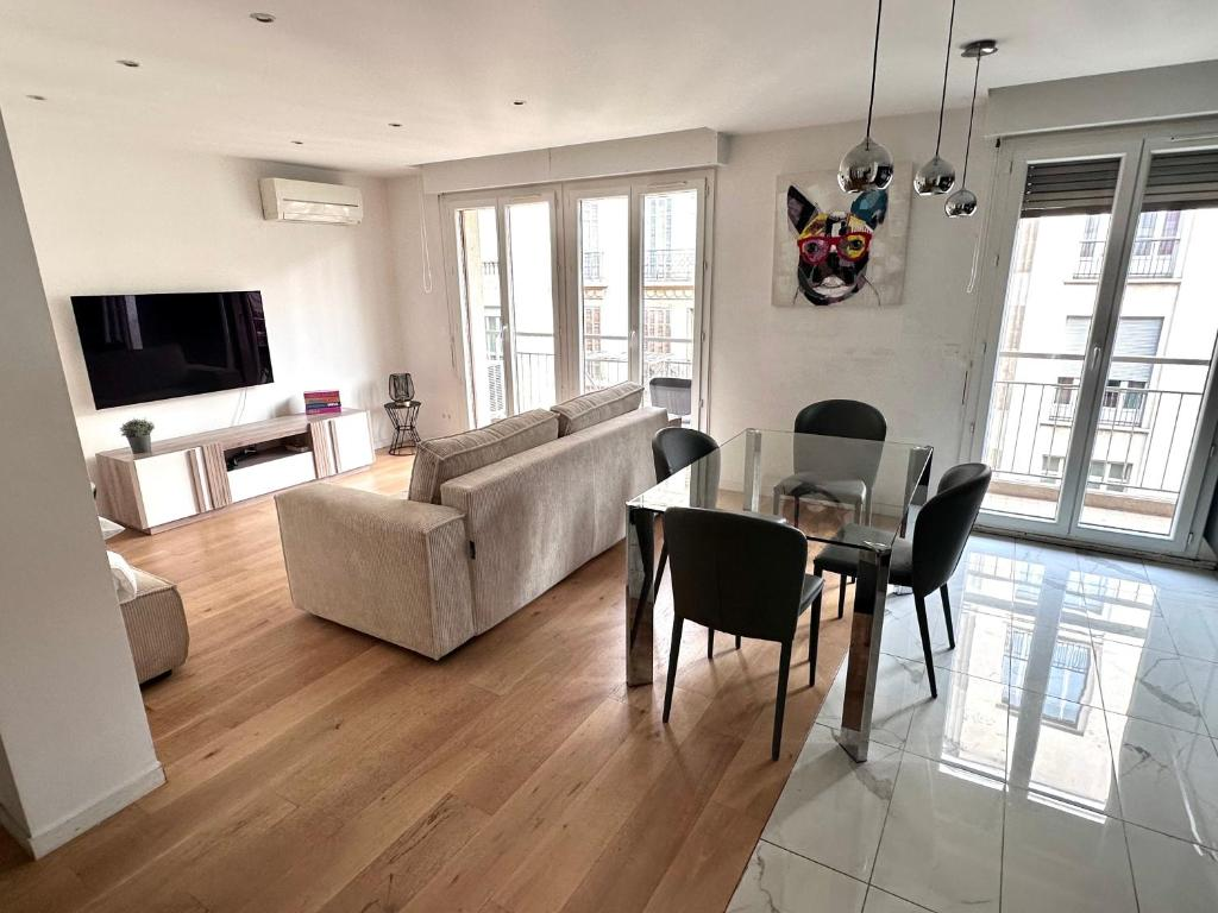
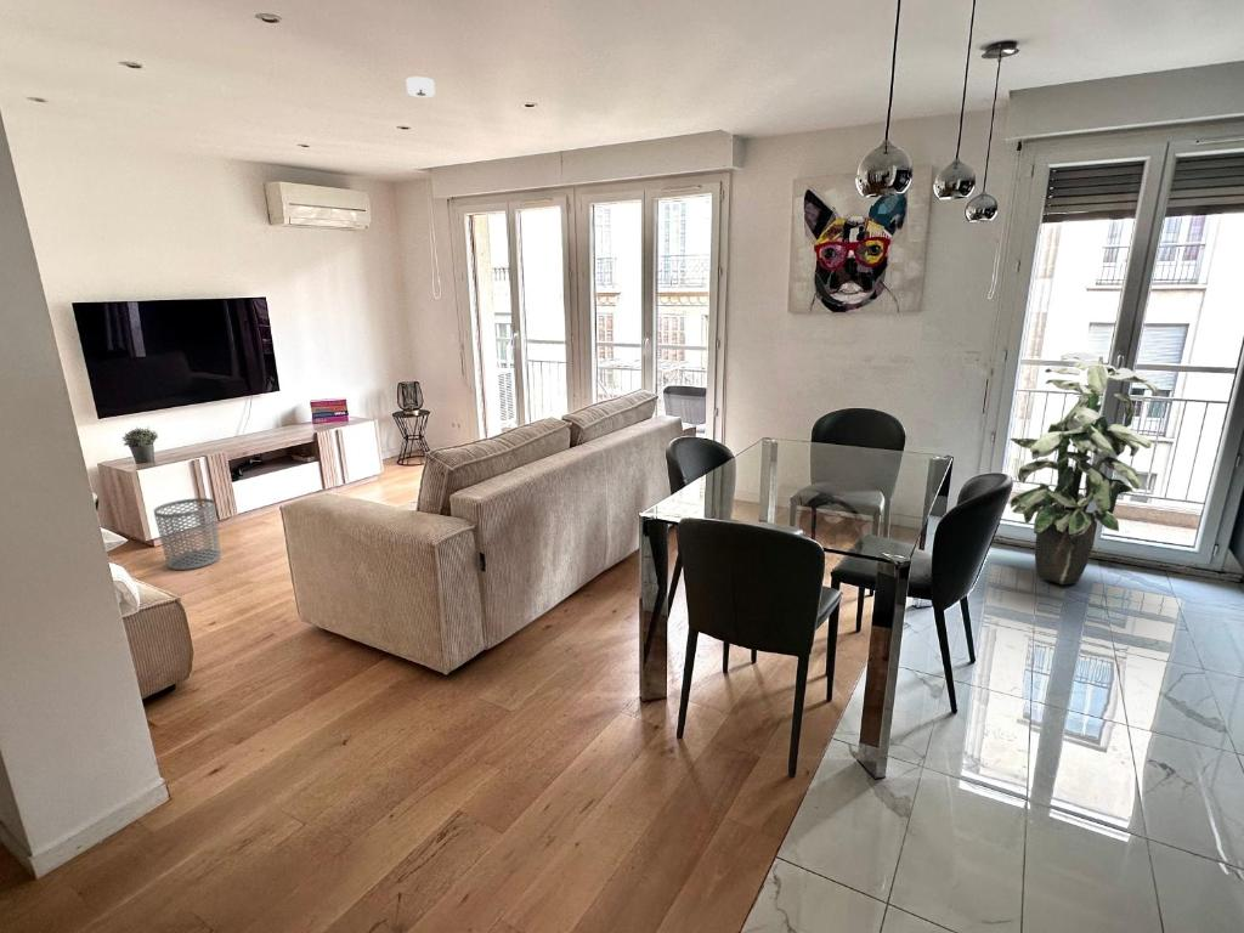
+ waste bin (190, 533)
+ smoke detector (420, 87)
+ indoor plant (1071, 469)
